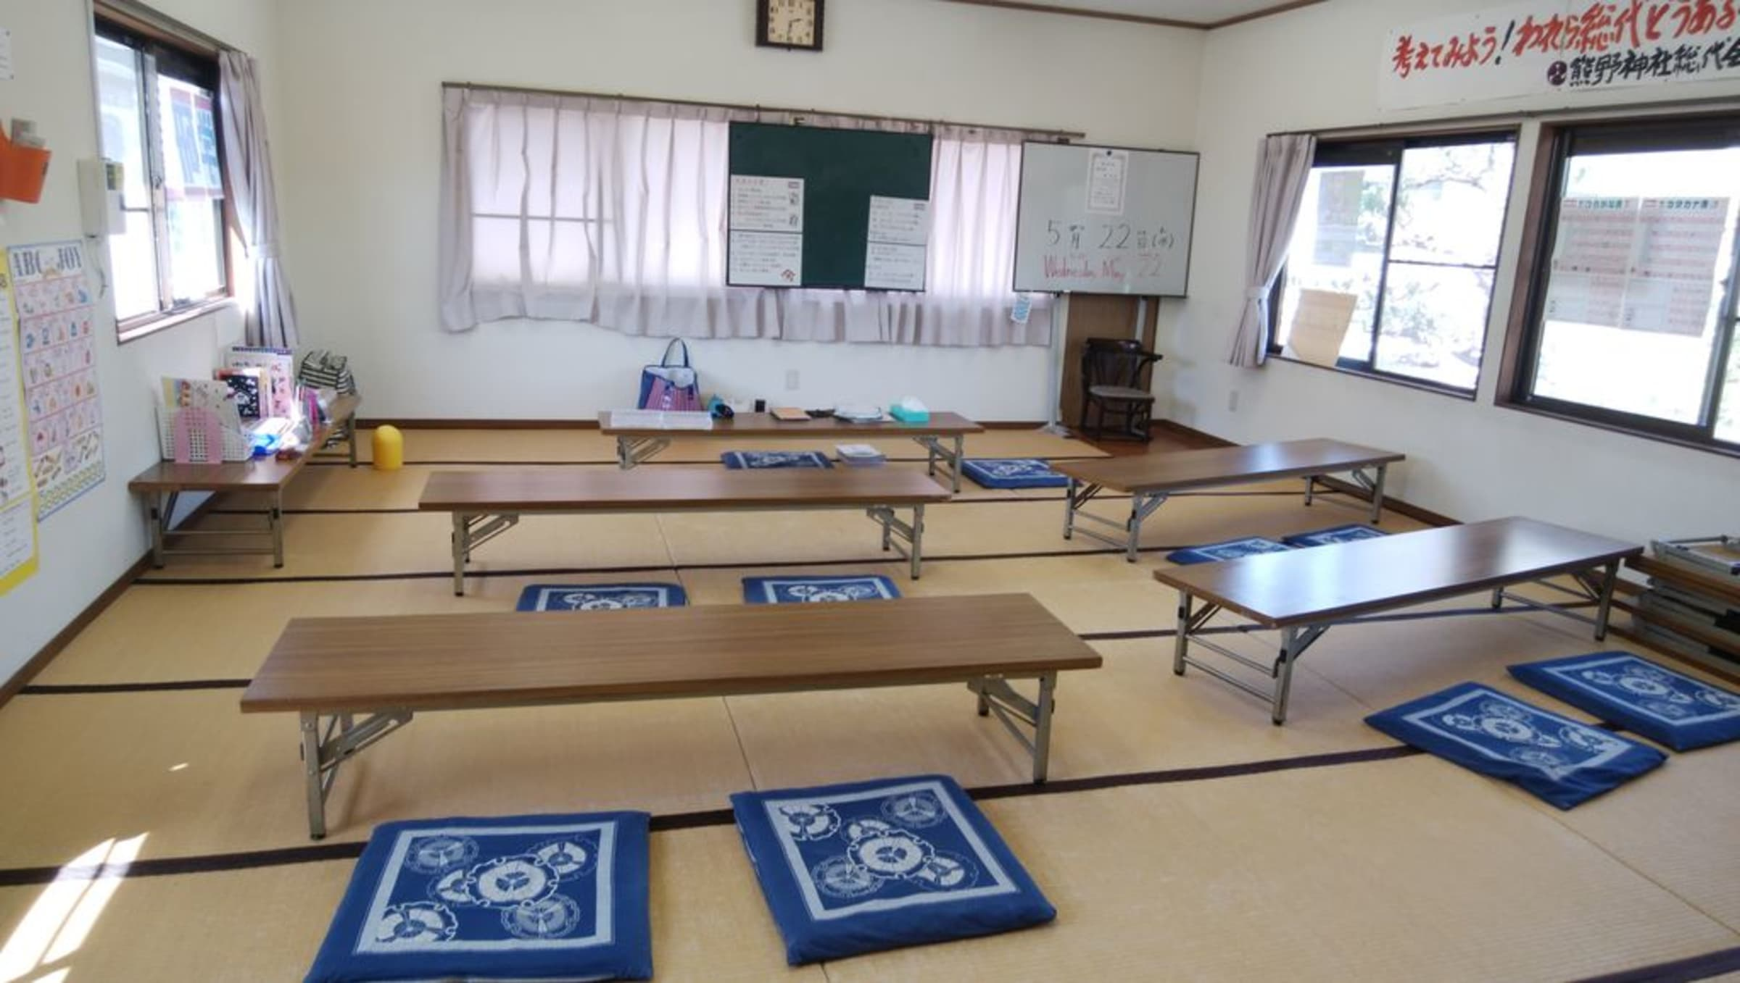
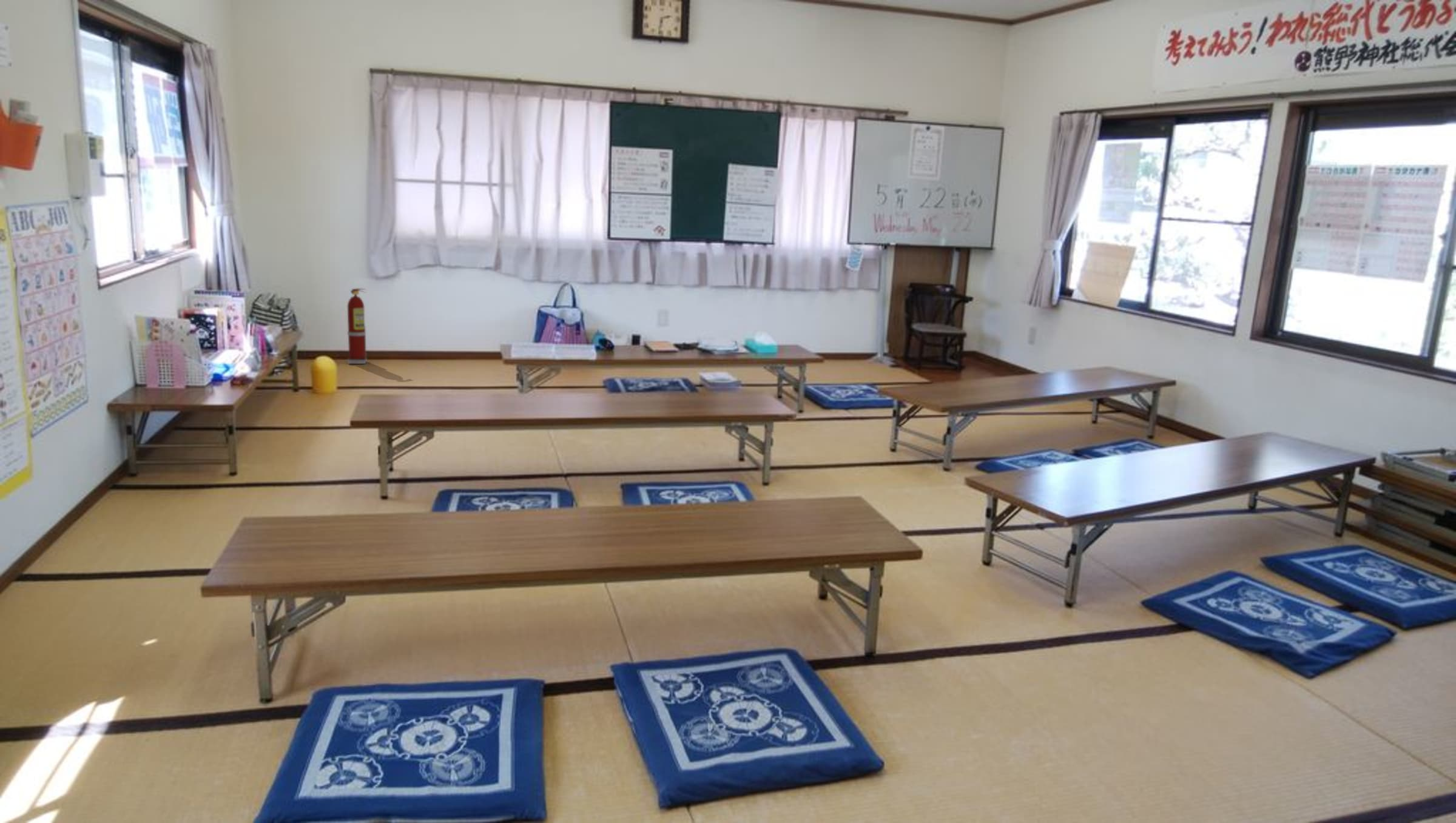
+ fire extinguisher (357, 326)
